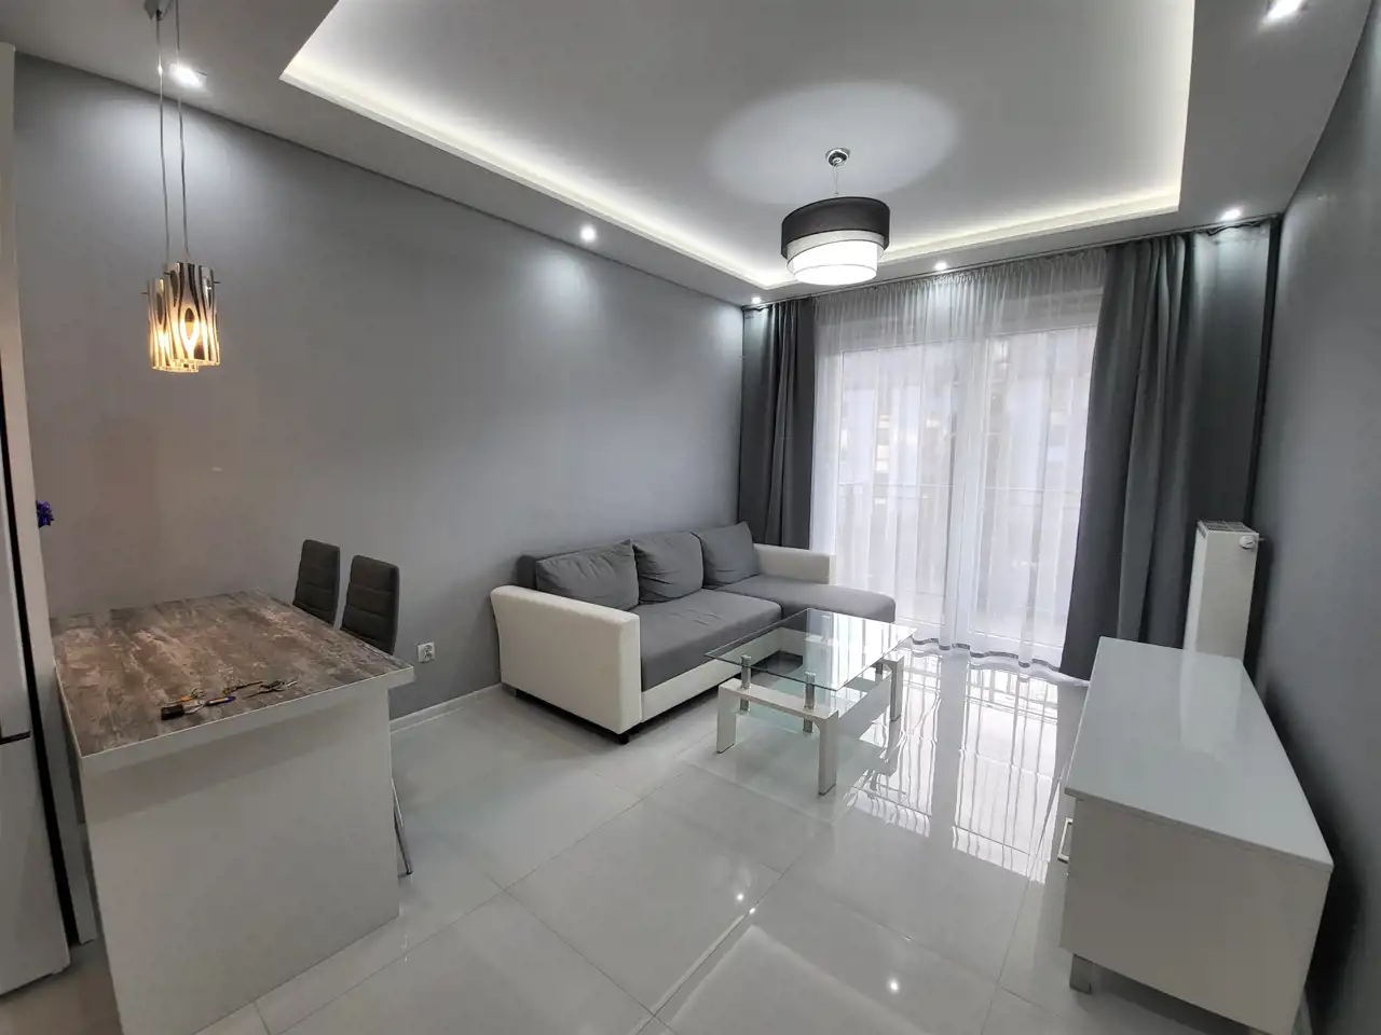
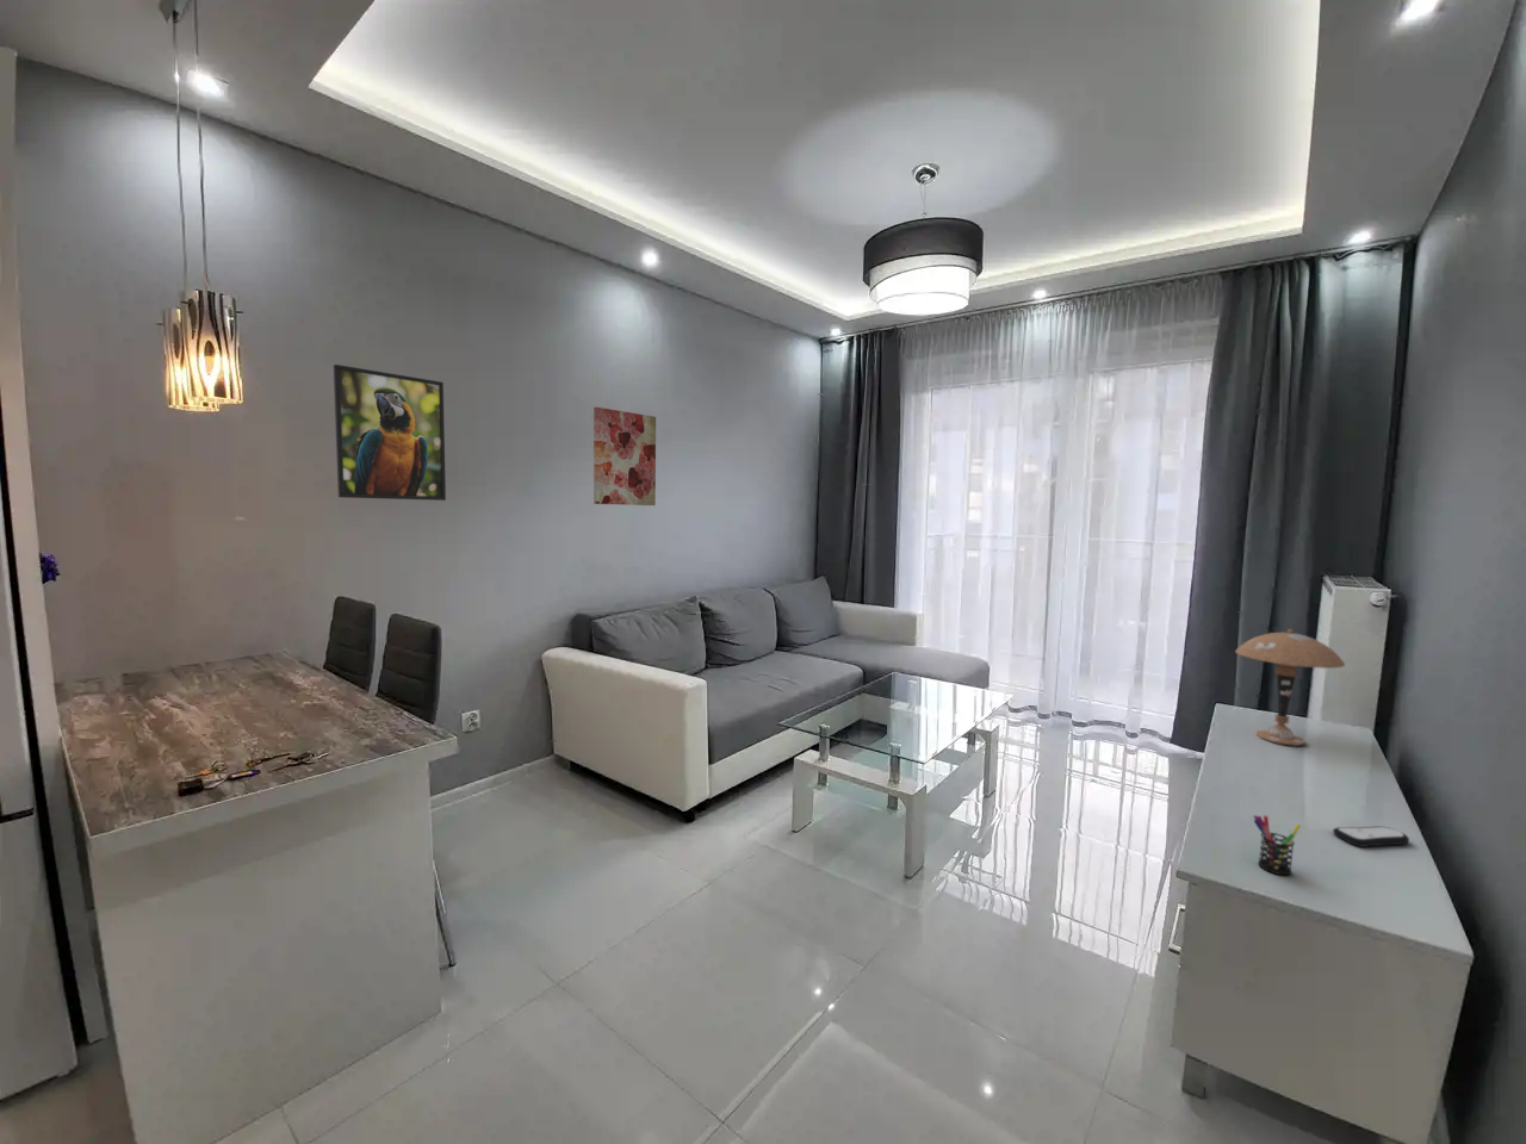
+ wall art (626, 459)
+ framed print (392, 436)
+ remote control (1371, 835)
+ pen holder (1277, 844)
+ table lamp (1286, 684)
